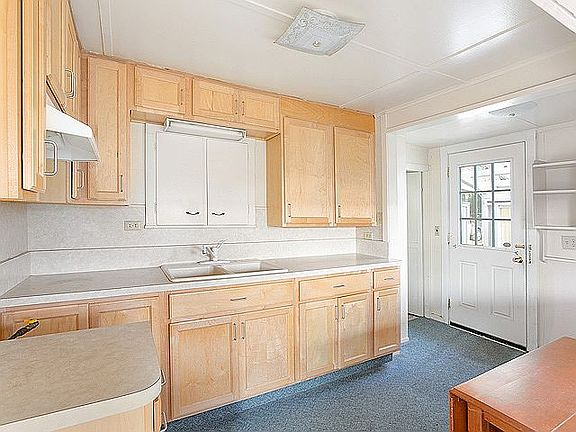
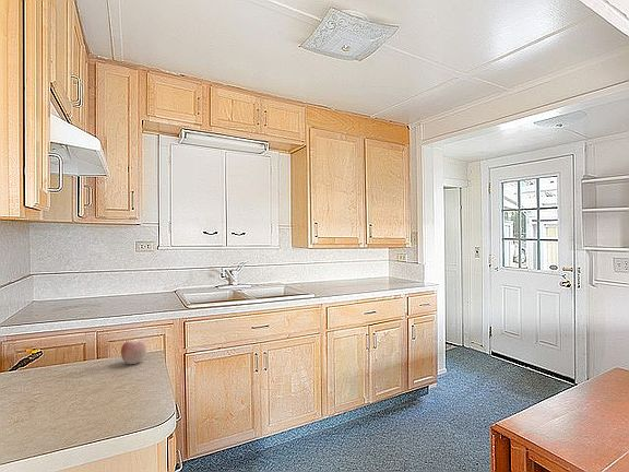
+ apple (133, 352)
